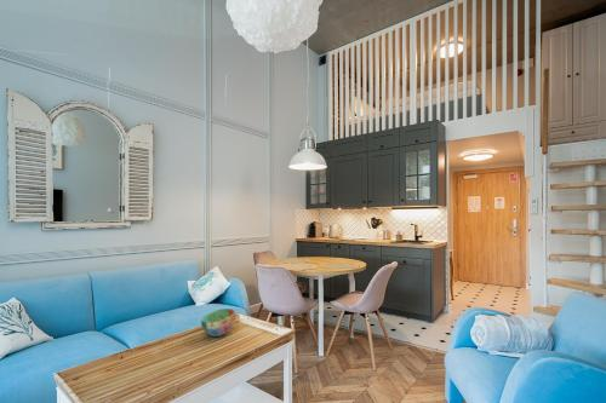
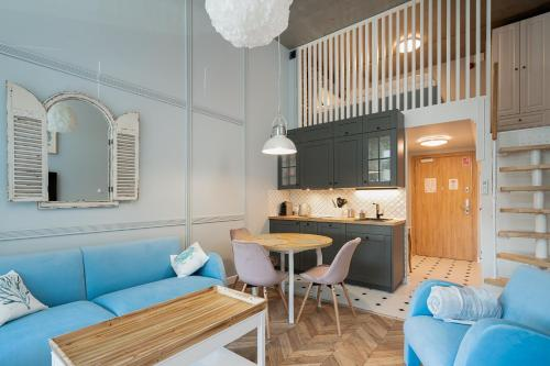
- bowl (218, 323)
